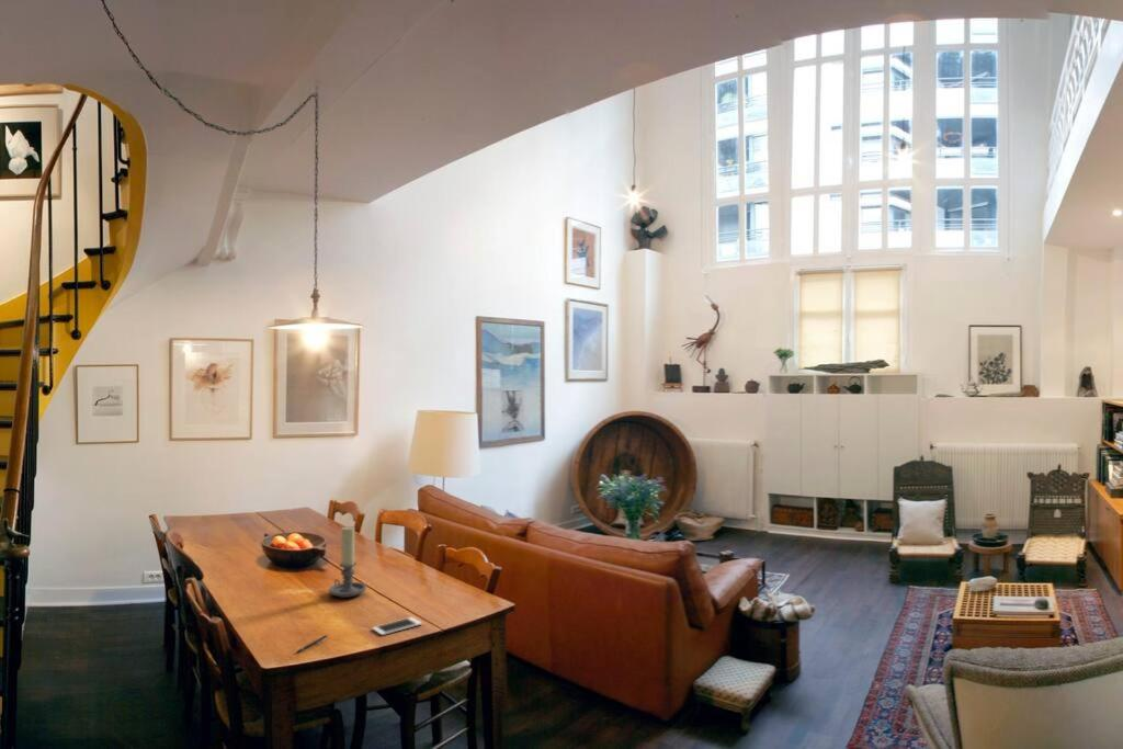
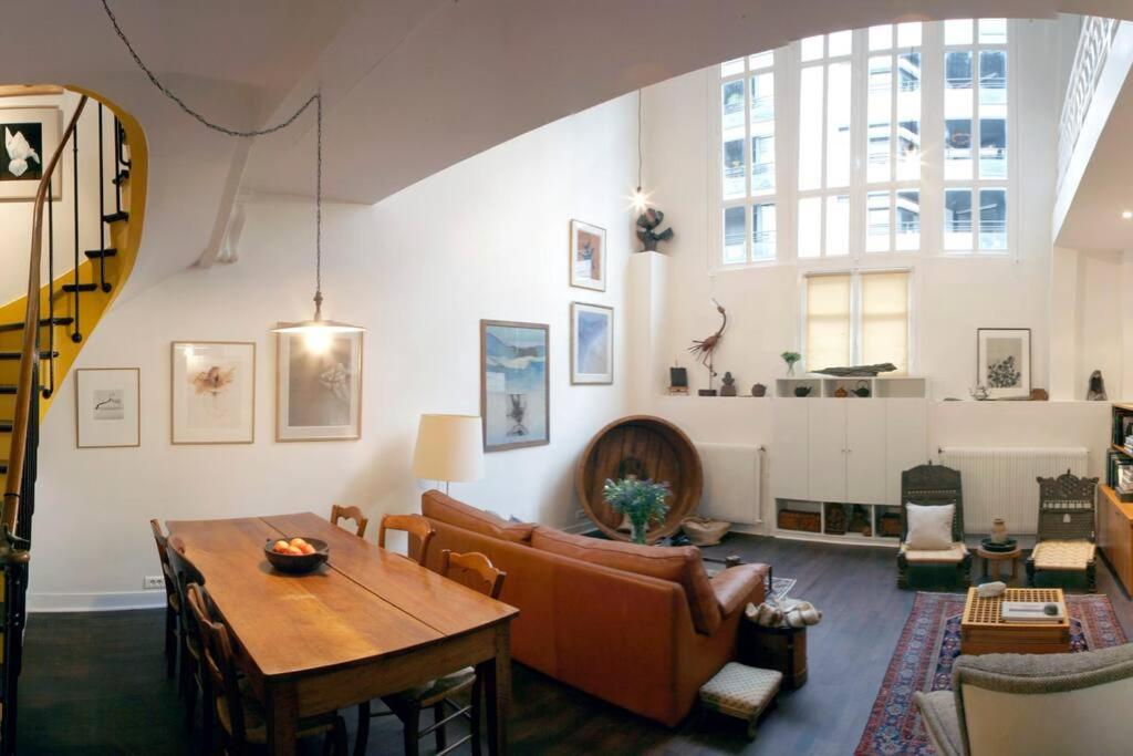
- candle holder (345, 558)
- cell phone (397, 625)
- pen (311, 644)
